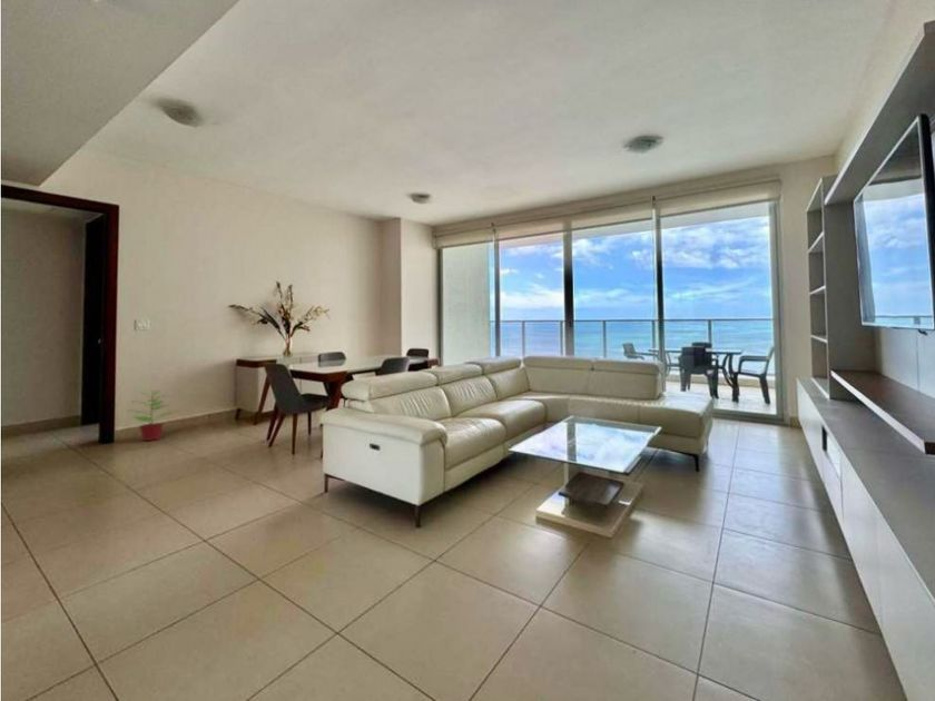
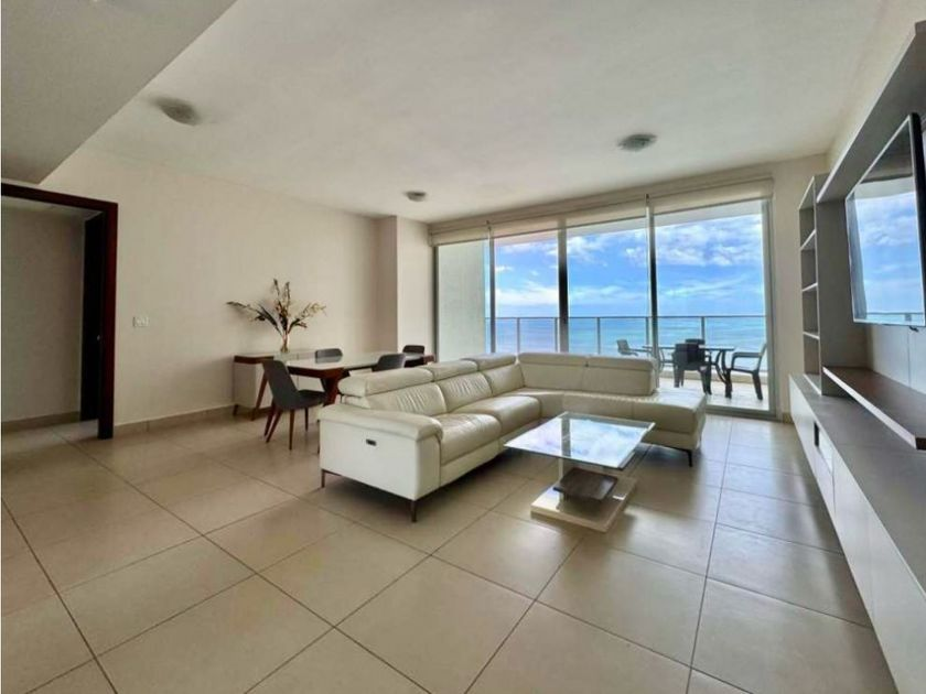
- potted plant (151, 412)
